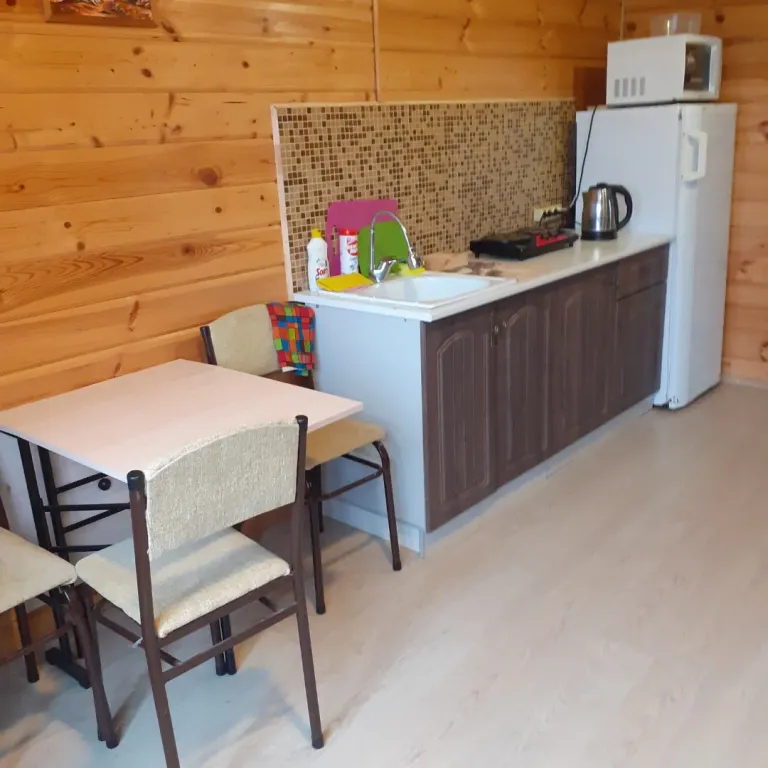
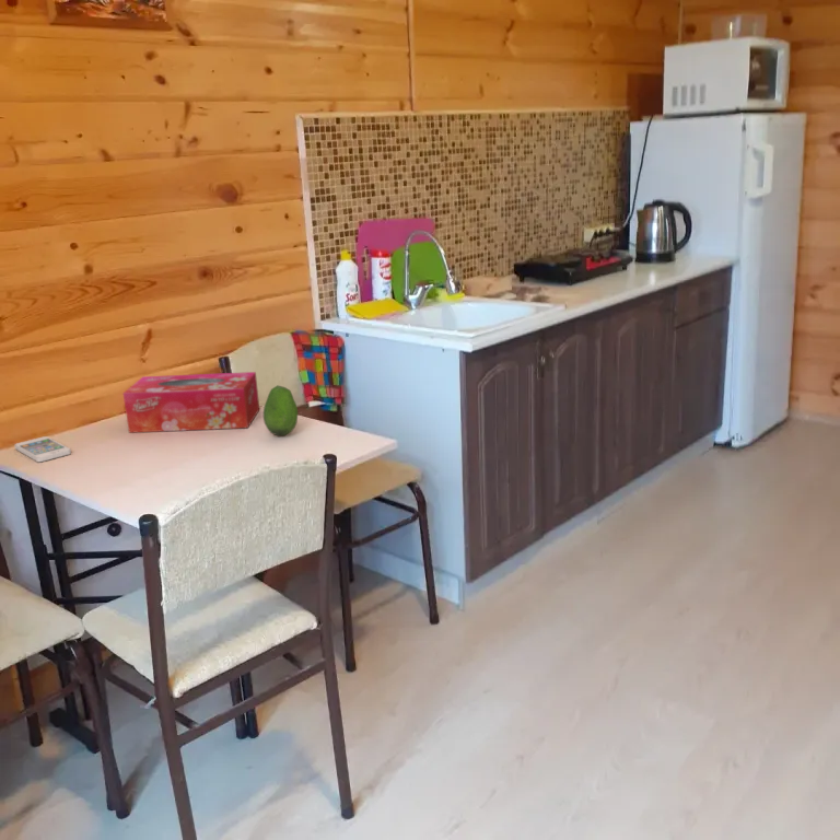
+ fruit (280, 409)
+ smartphone (42, 448)
+ tissue box (194, 401)
